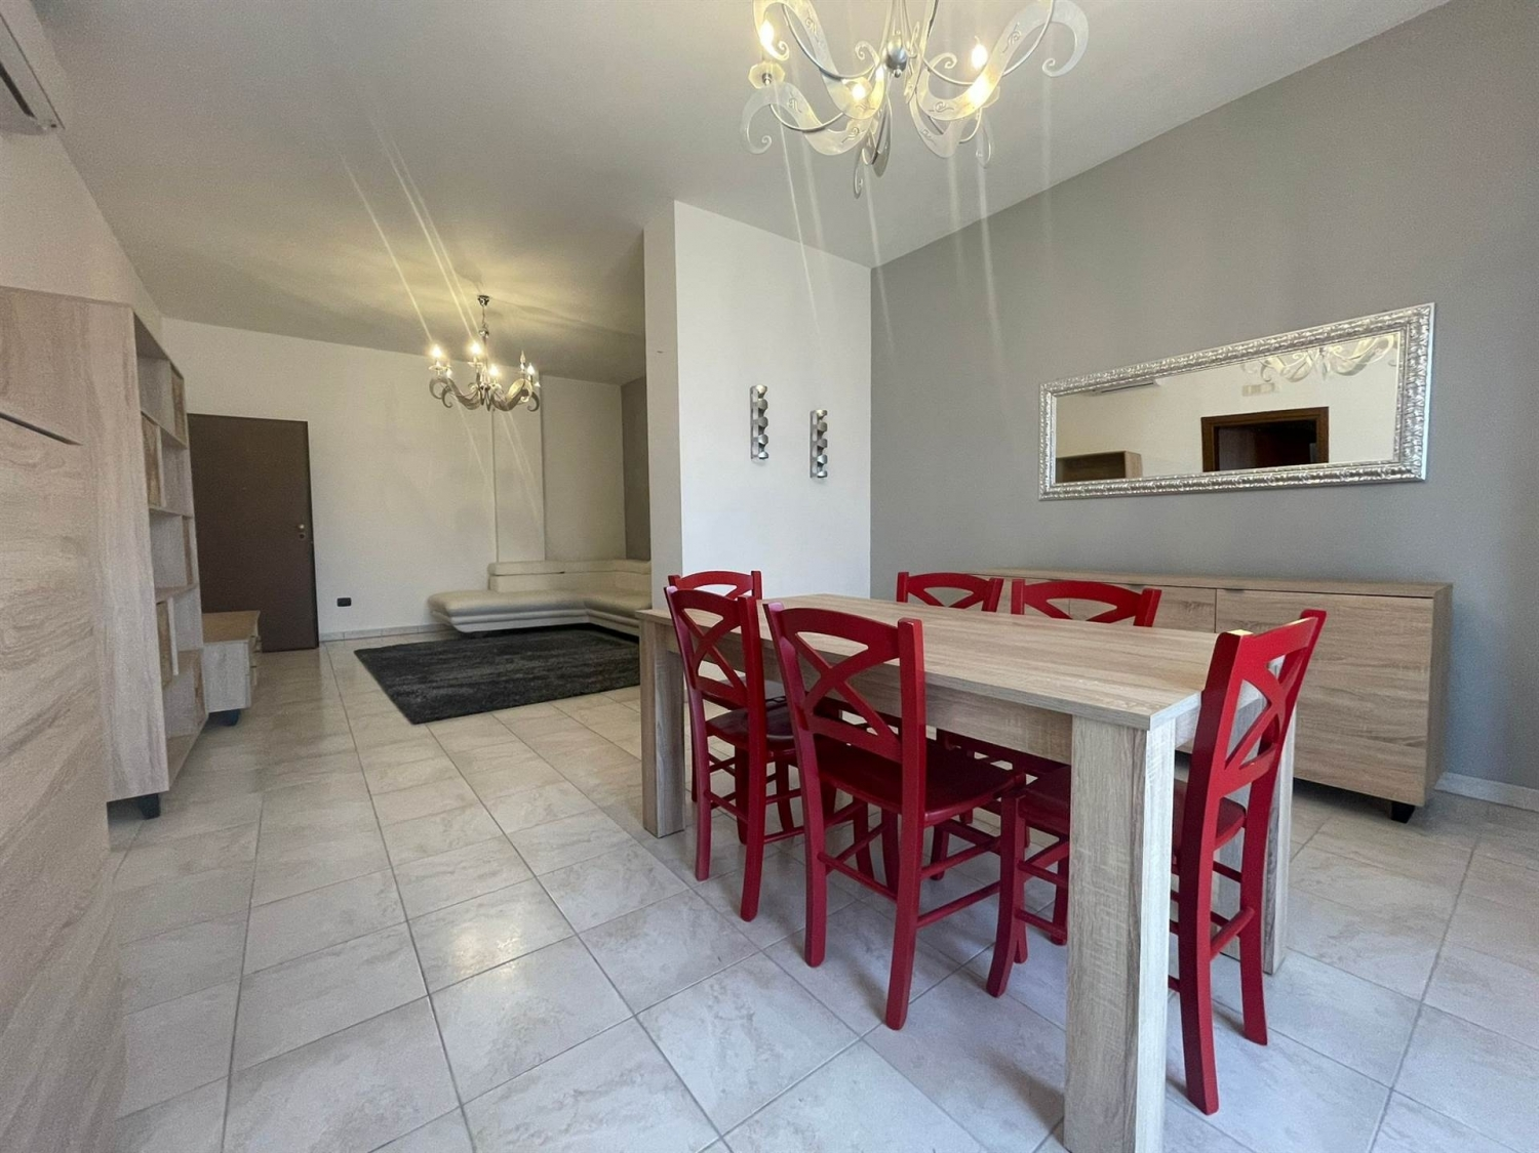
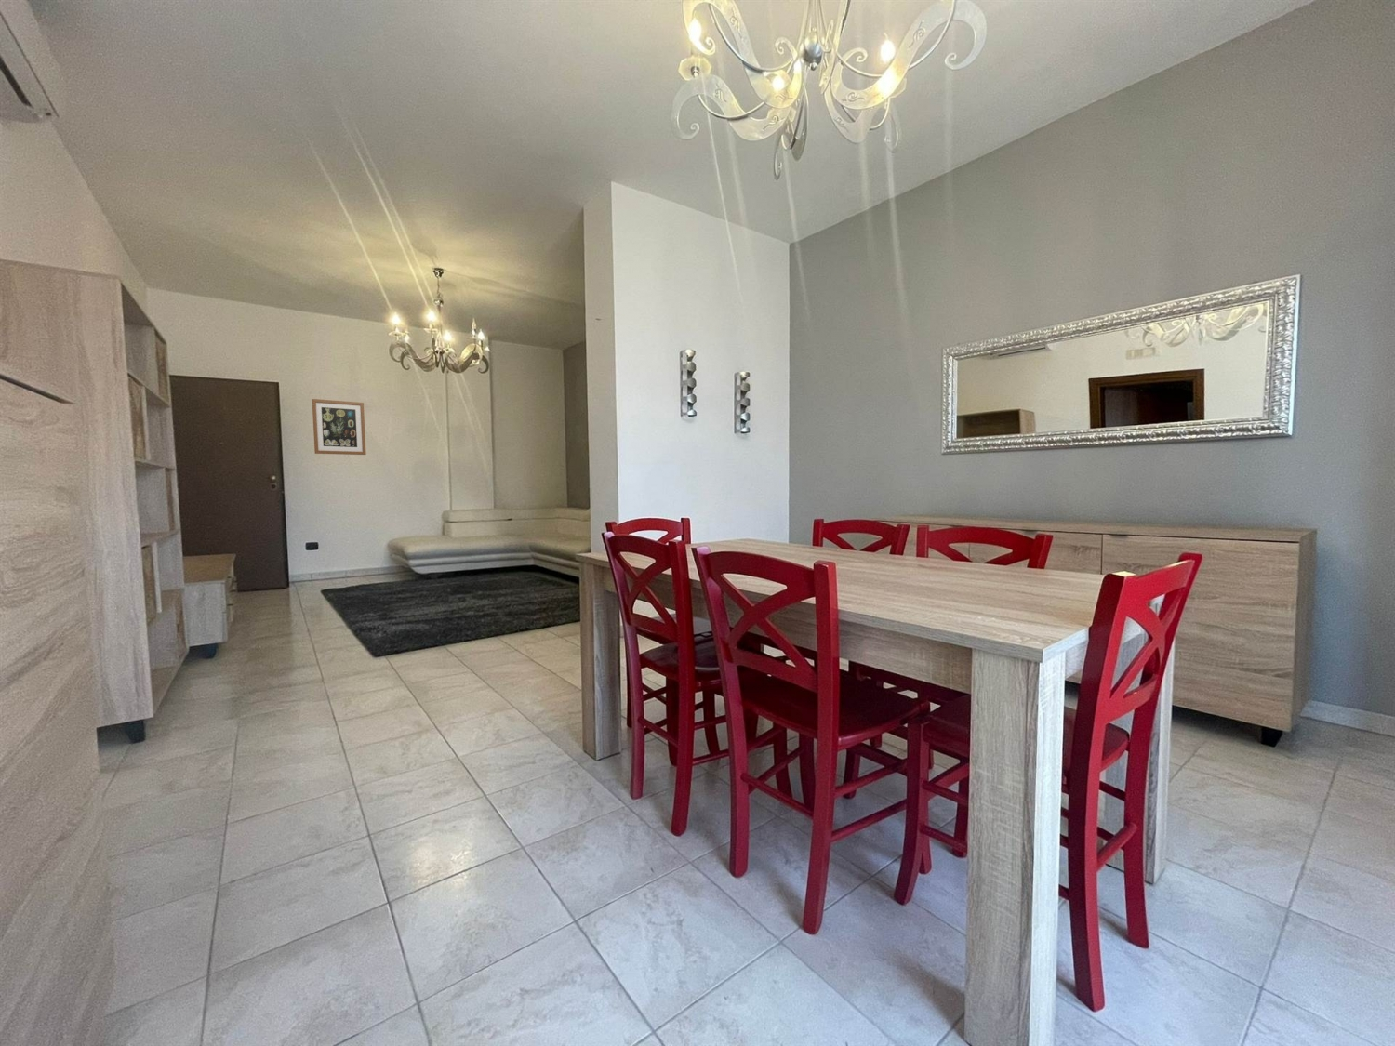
+ wall art (339, 426)
